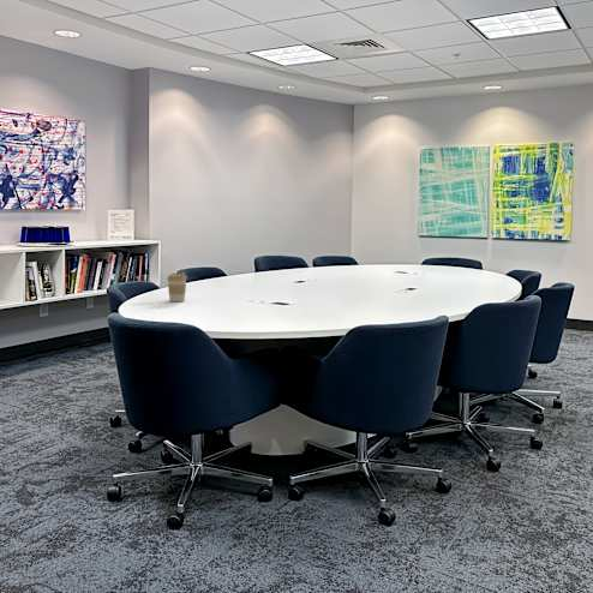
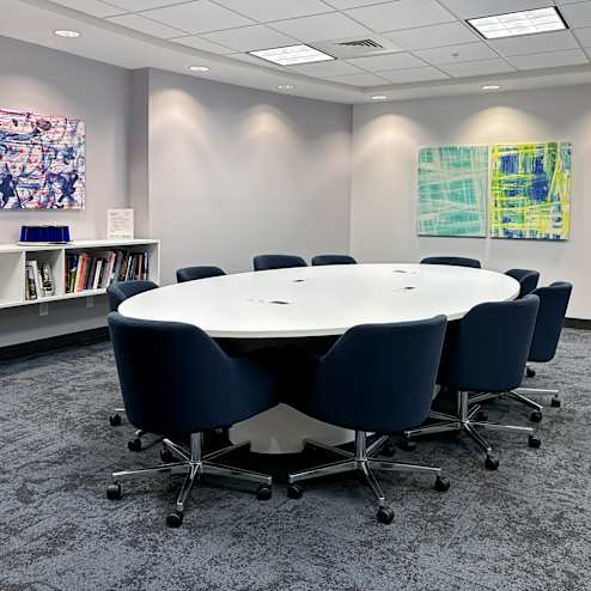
- coffee cup (176, 287)
